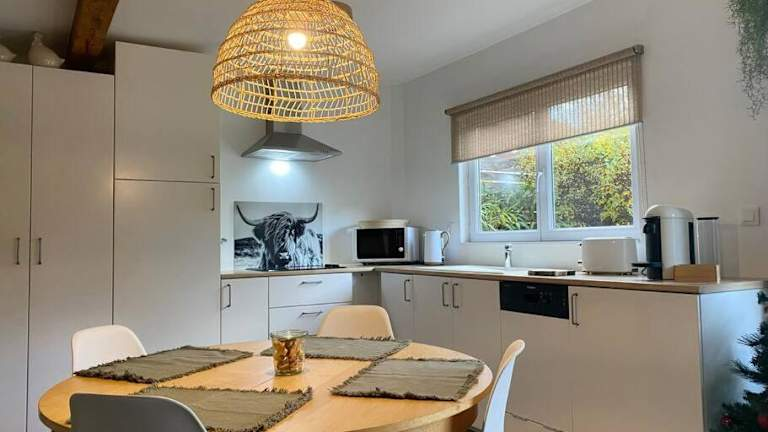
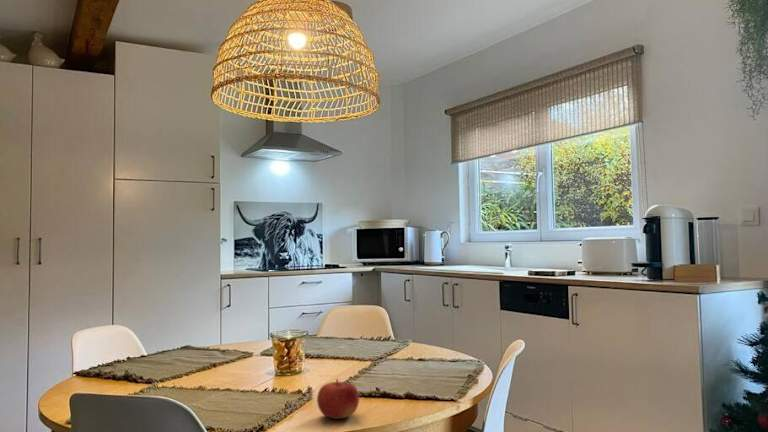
+ fruit (338, 397)
